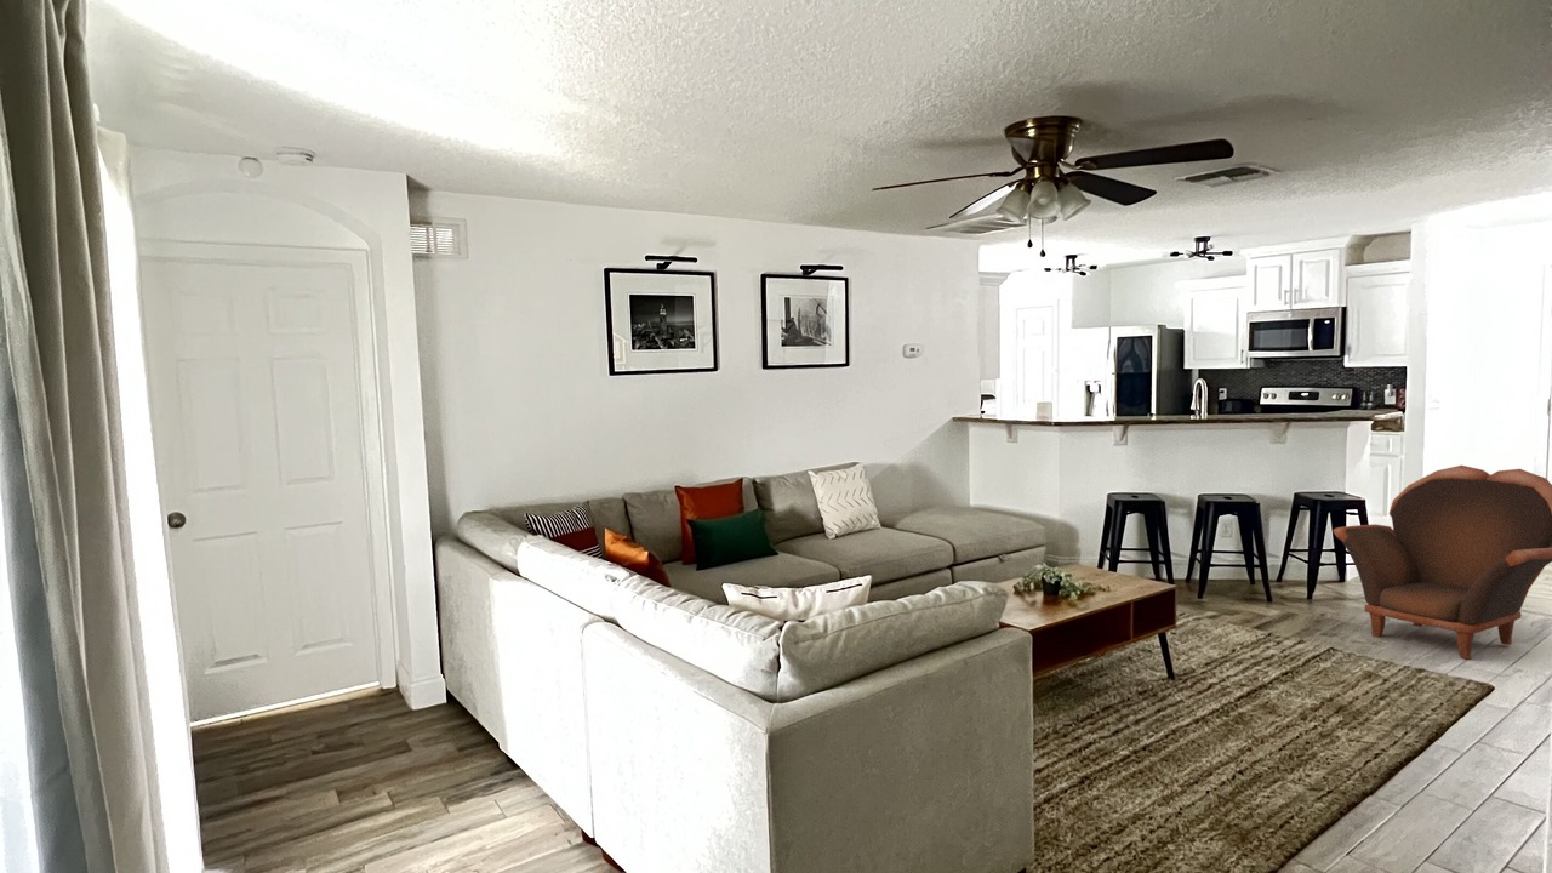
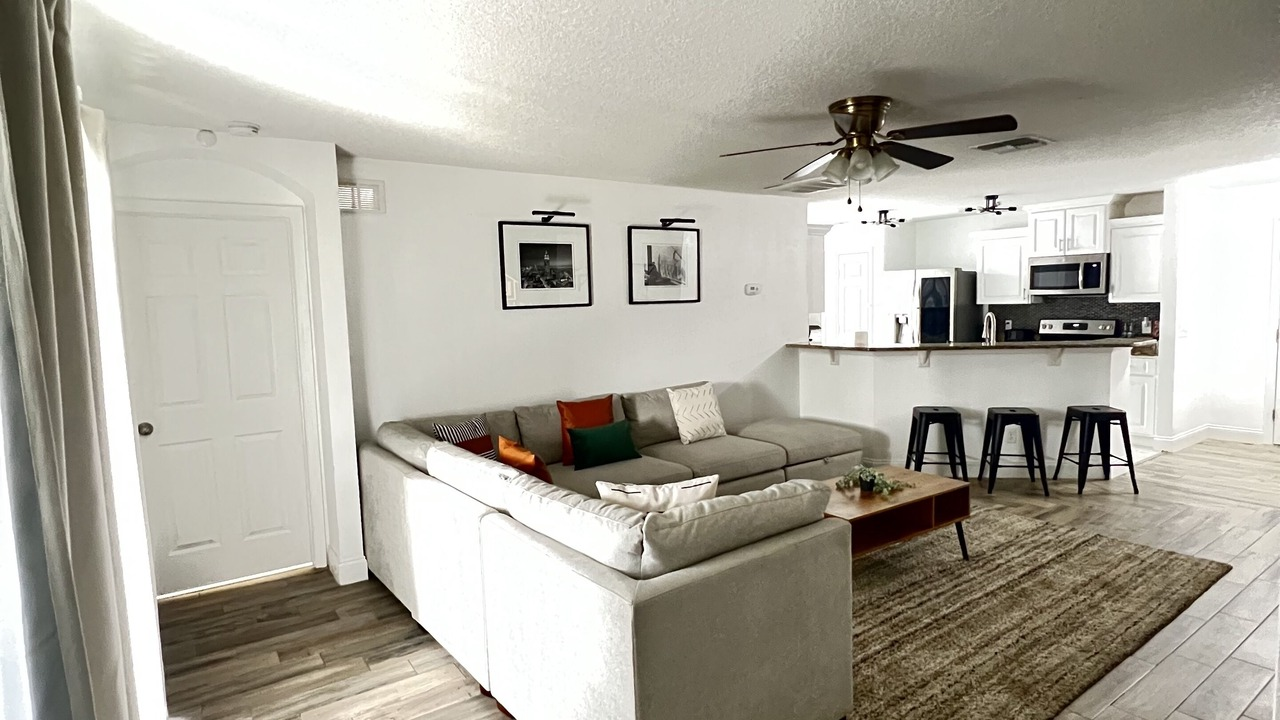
- armchair (1455, 554)
